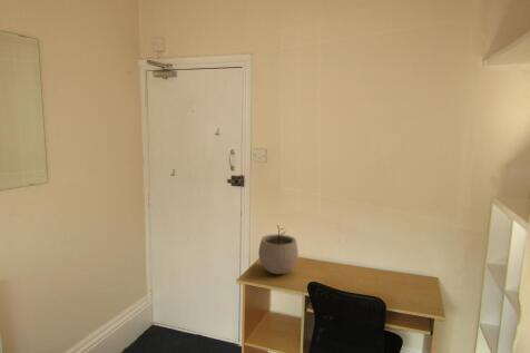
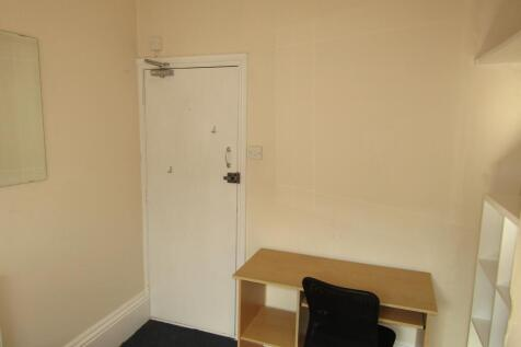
- plant pot (278, 248)
